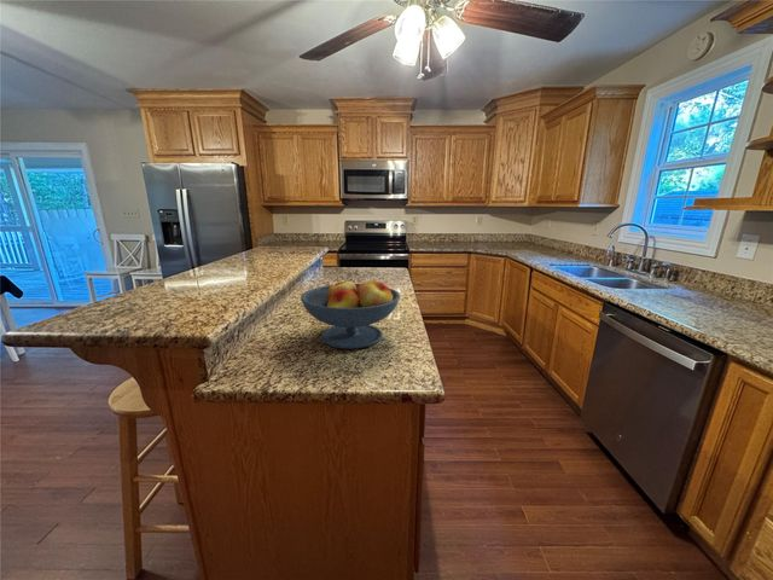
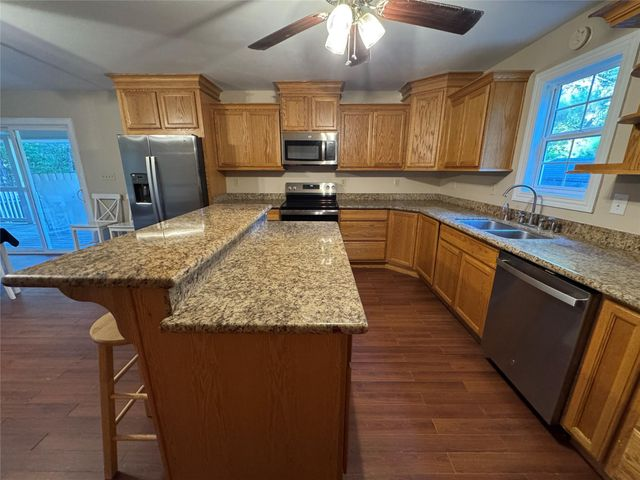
- fruit bowl (351, 308)
